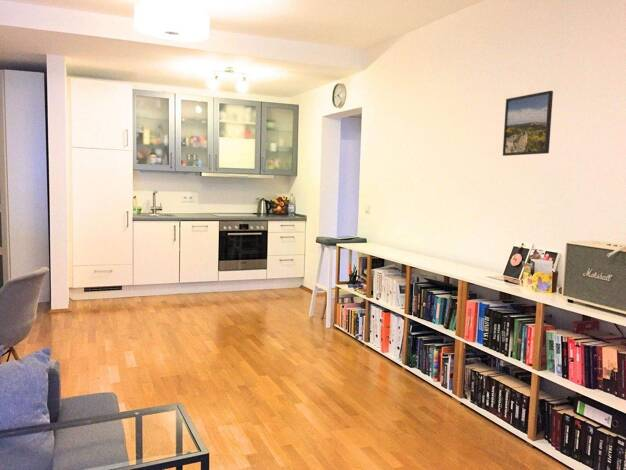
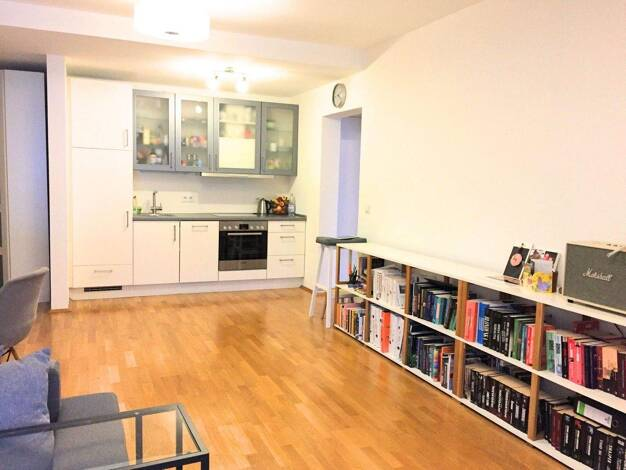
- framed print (526, 124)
